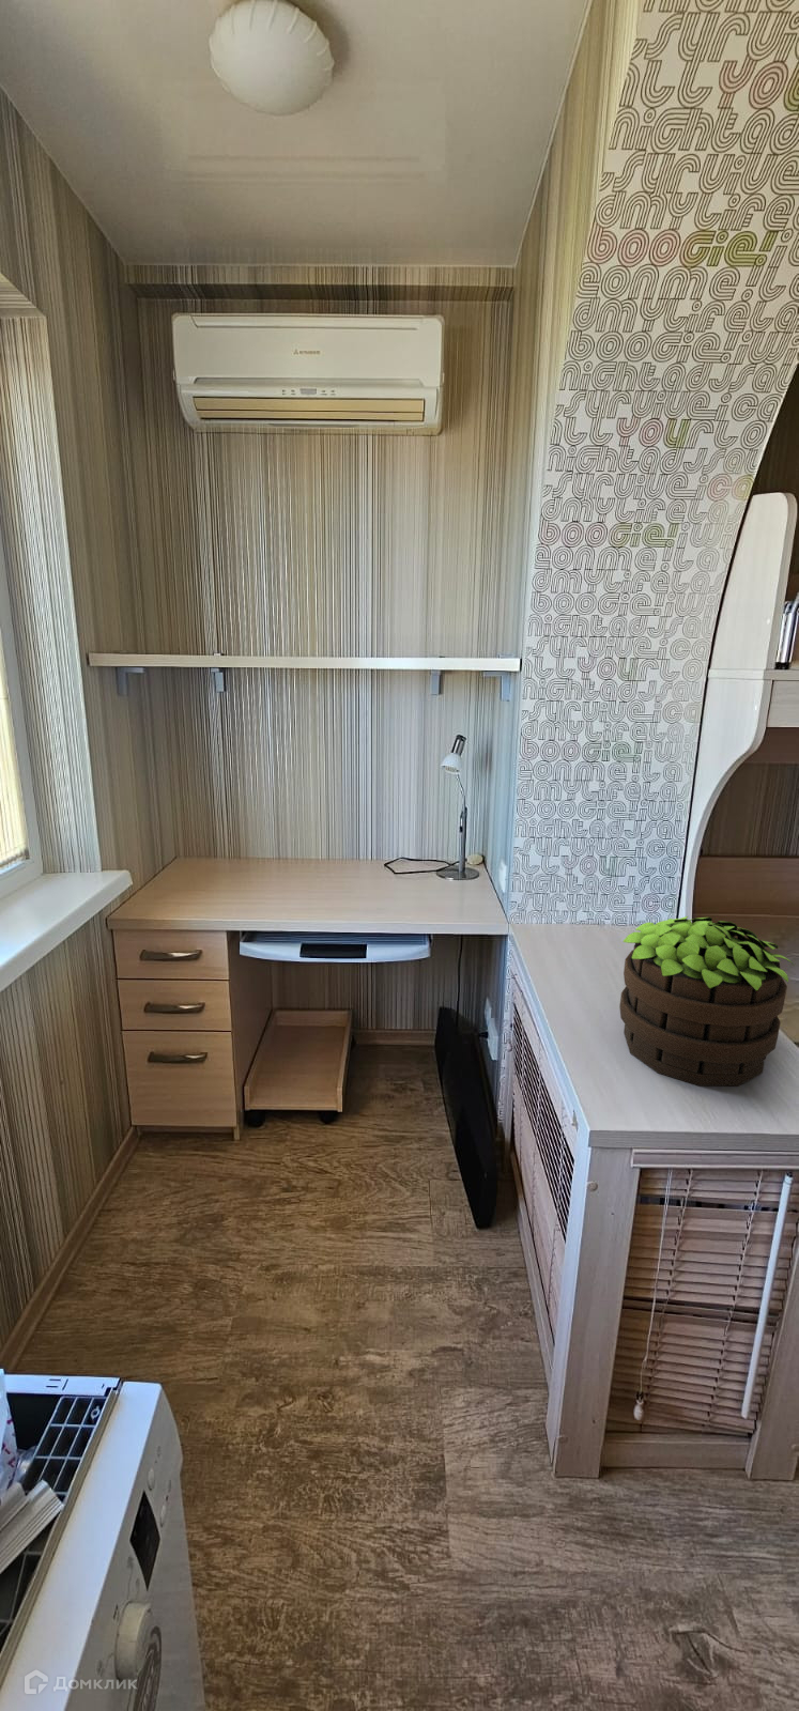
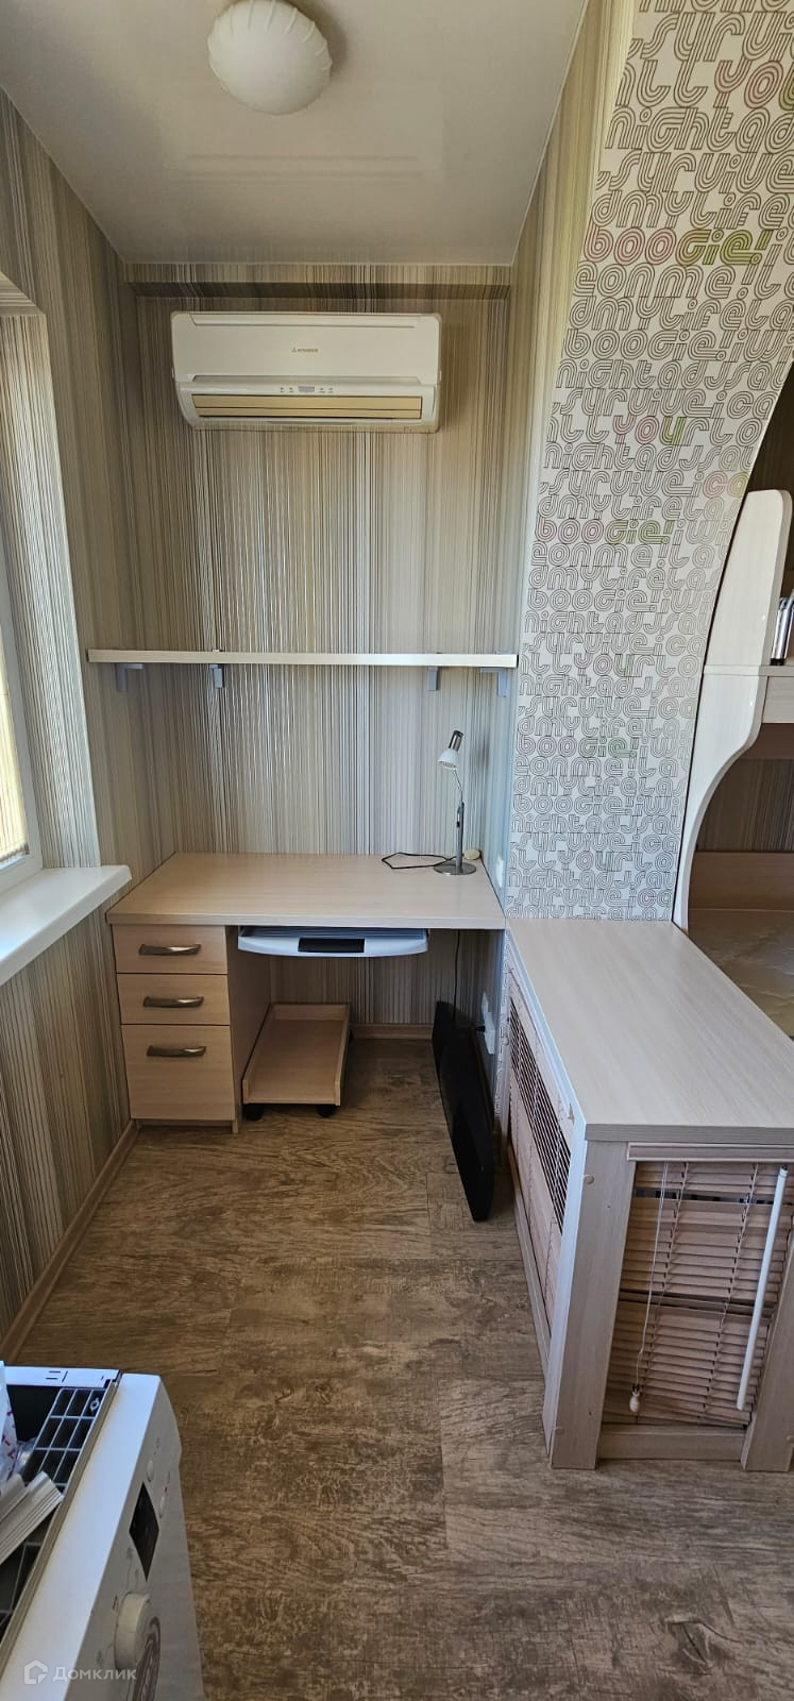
- potted plant (701, 989)
